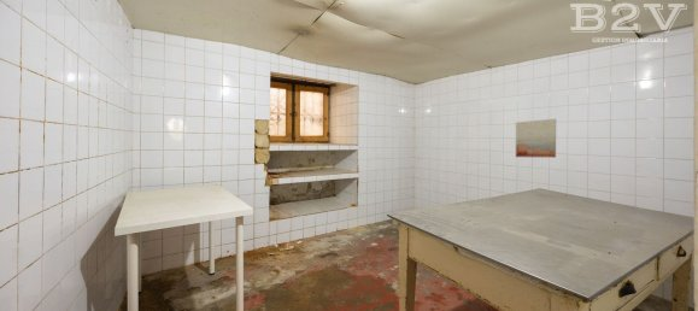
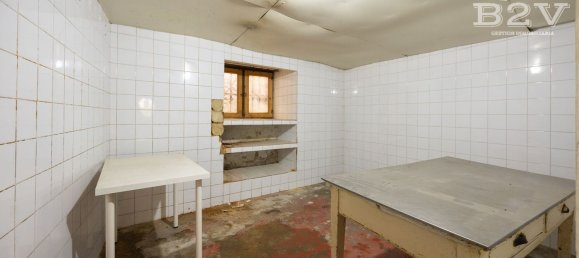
- wall art (534, 139)
